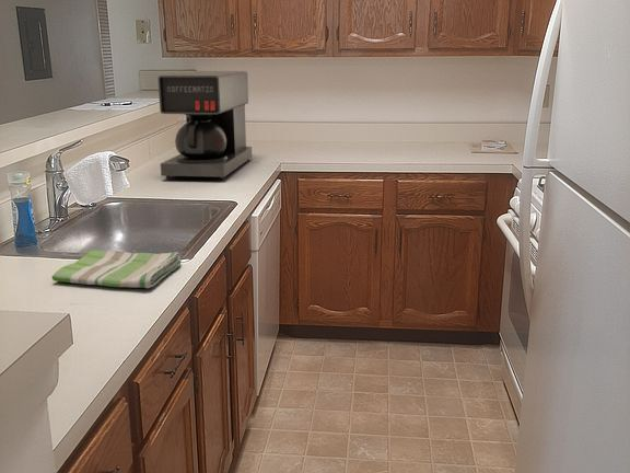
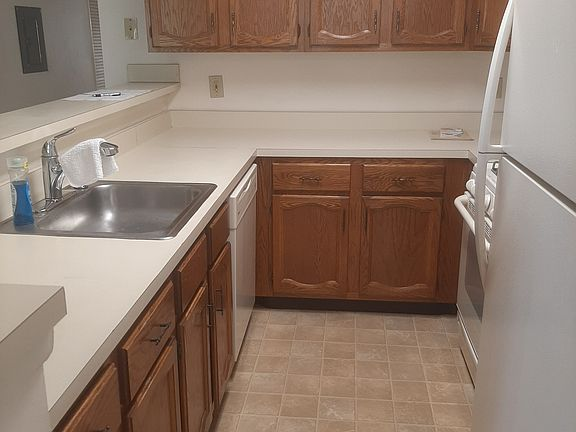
- dish towel (118, 266)
- coffee maker (208, 122)
